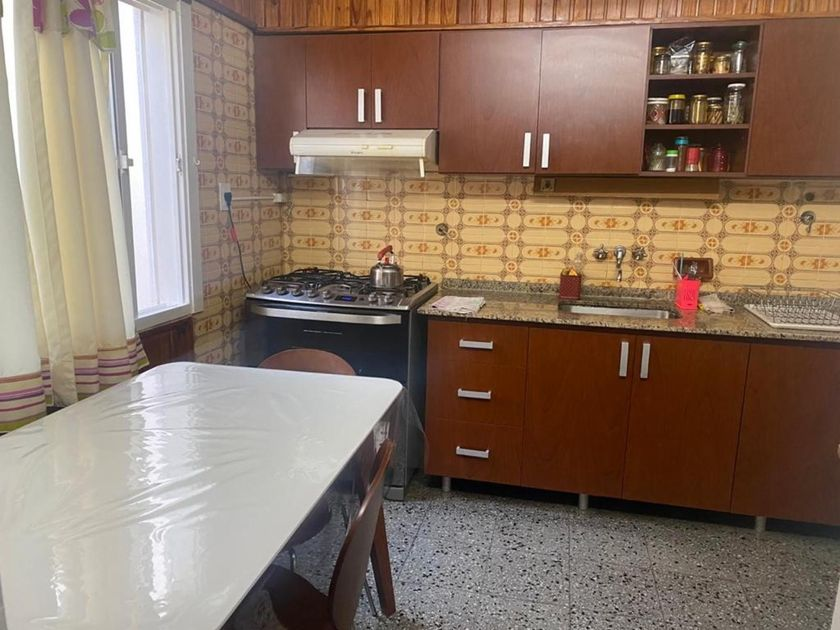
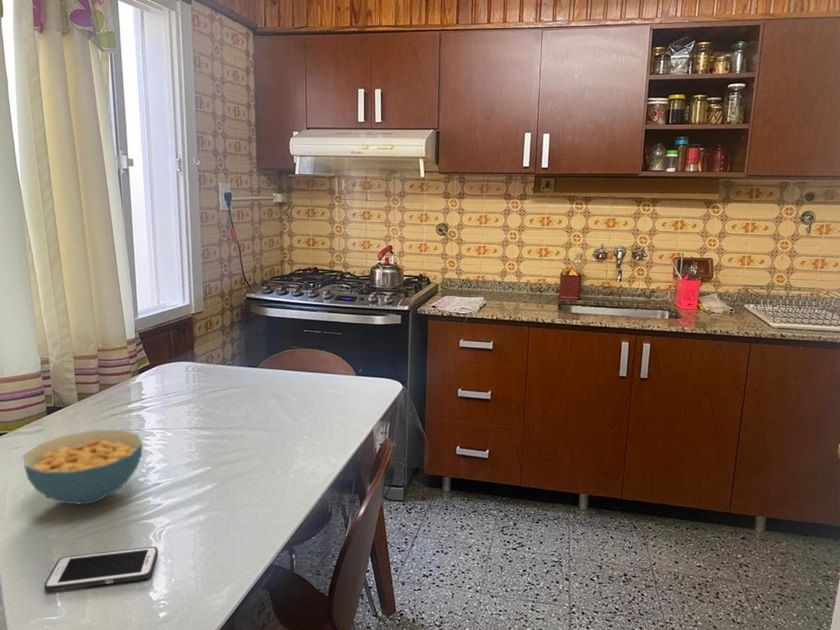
+ cereal bowl (87, 473)
+ cell phone (104, 568)
